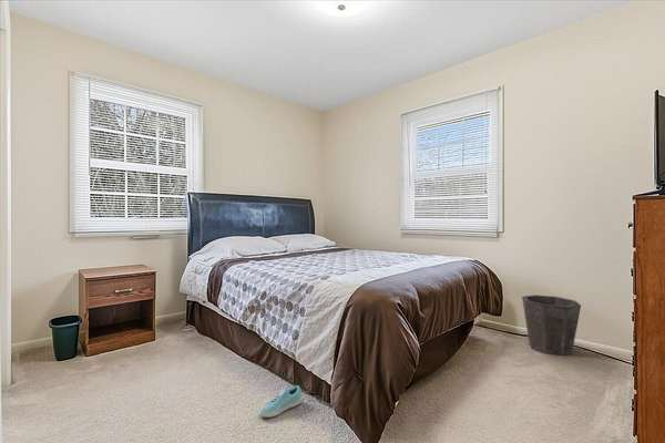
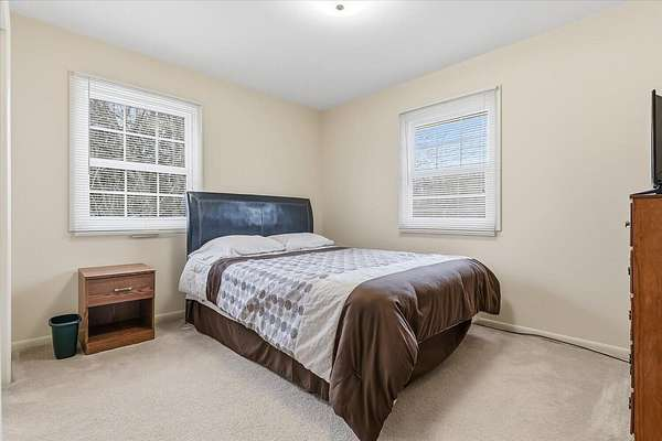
- sneaker (280, 399)
- waste bin (550, 323)
